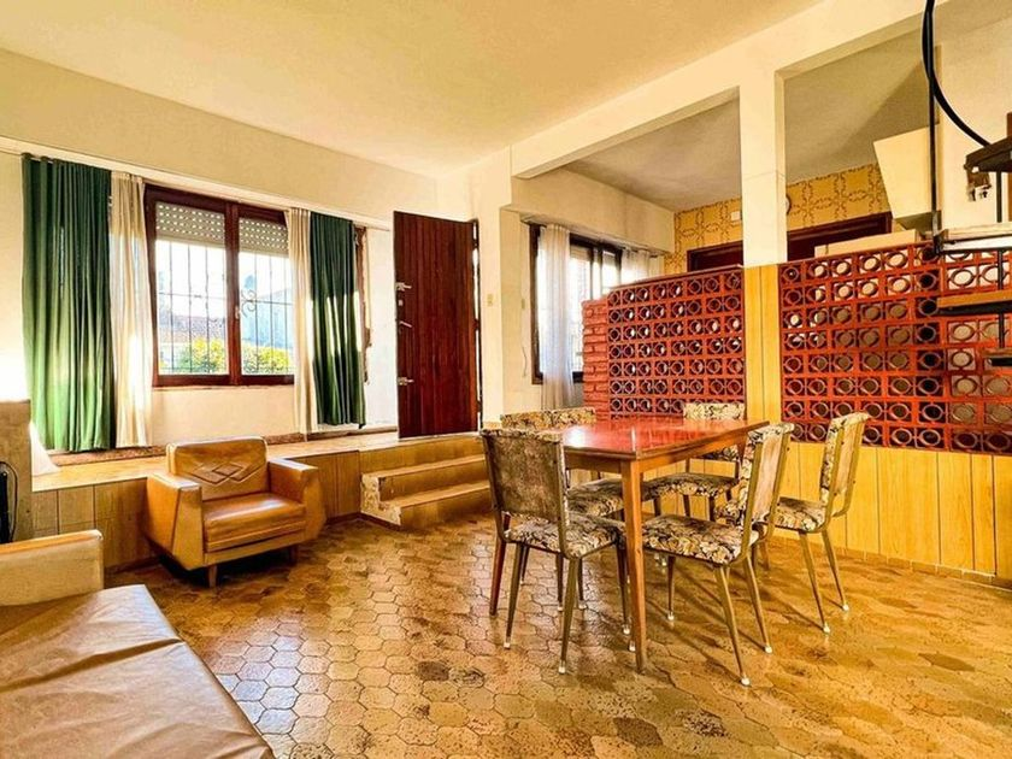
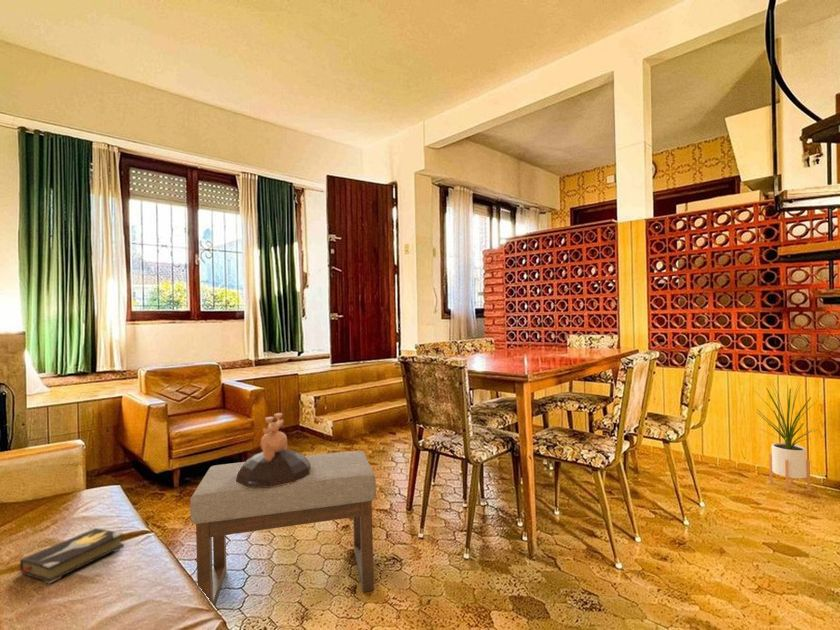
+ house plant (789, 434)
+ hardback book (74, 551)
+ ottoman (290, 525)
+ decorative bowl (274, 444)
